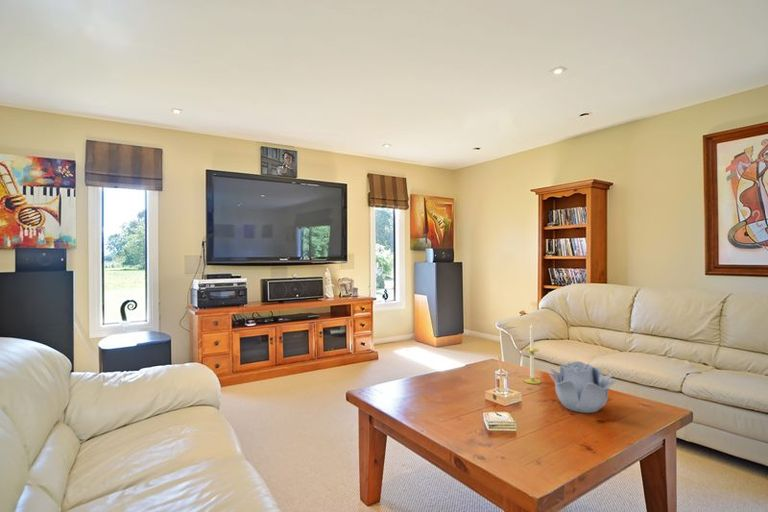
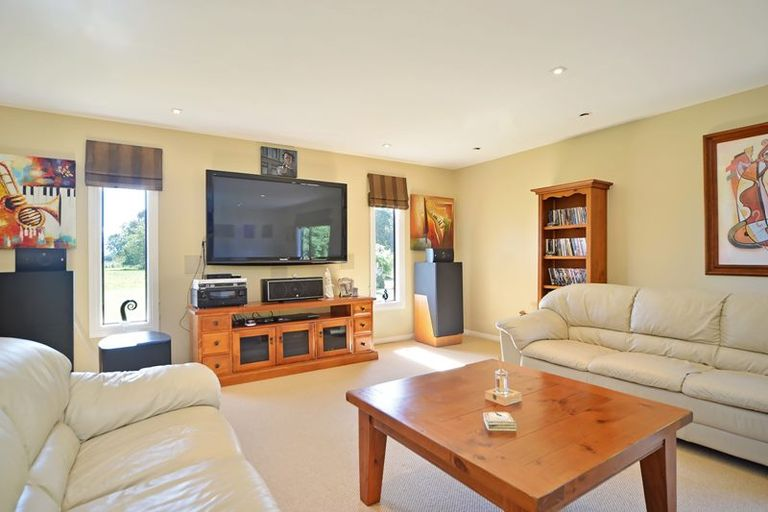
- candle (532, 352)
- decorative bowl (582, 386)
